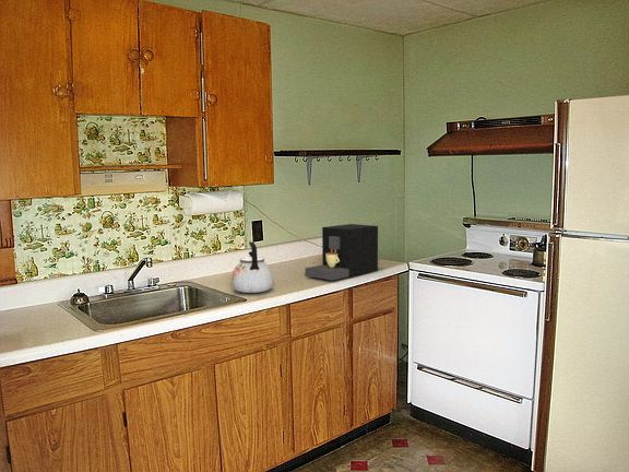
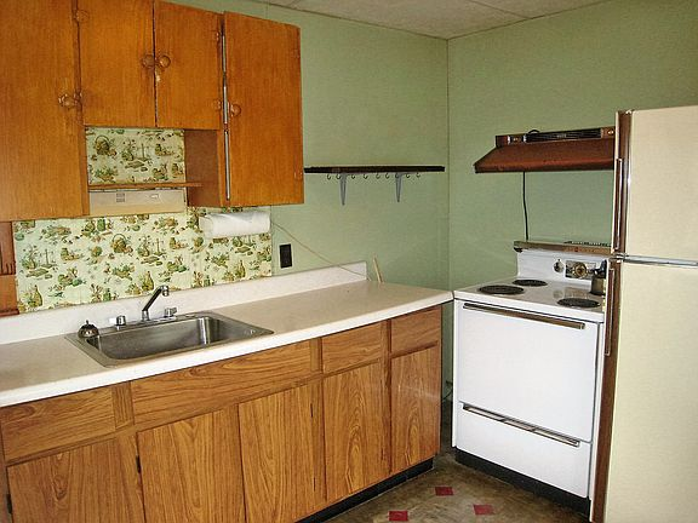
- kettle (252, 267)
- coffee maker (342, 250)
